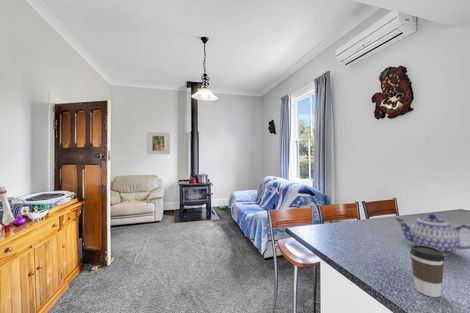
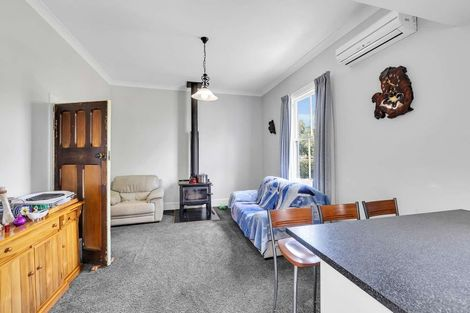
- teapot (433, 232)
- coffee cup (426, 270)
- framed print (158, 143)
